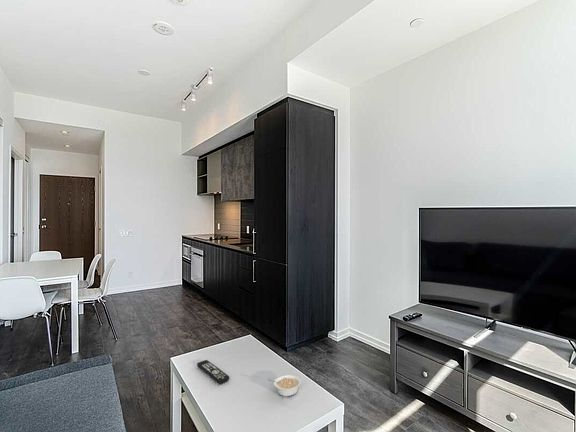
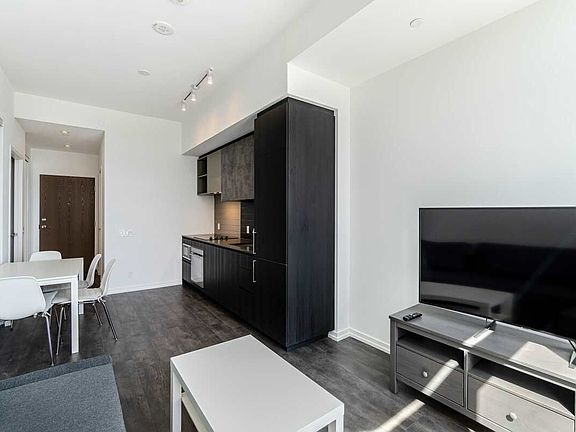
- legume (286, 385)
- remote control (212, 371)
